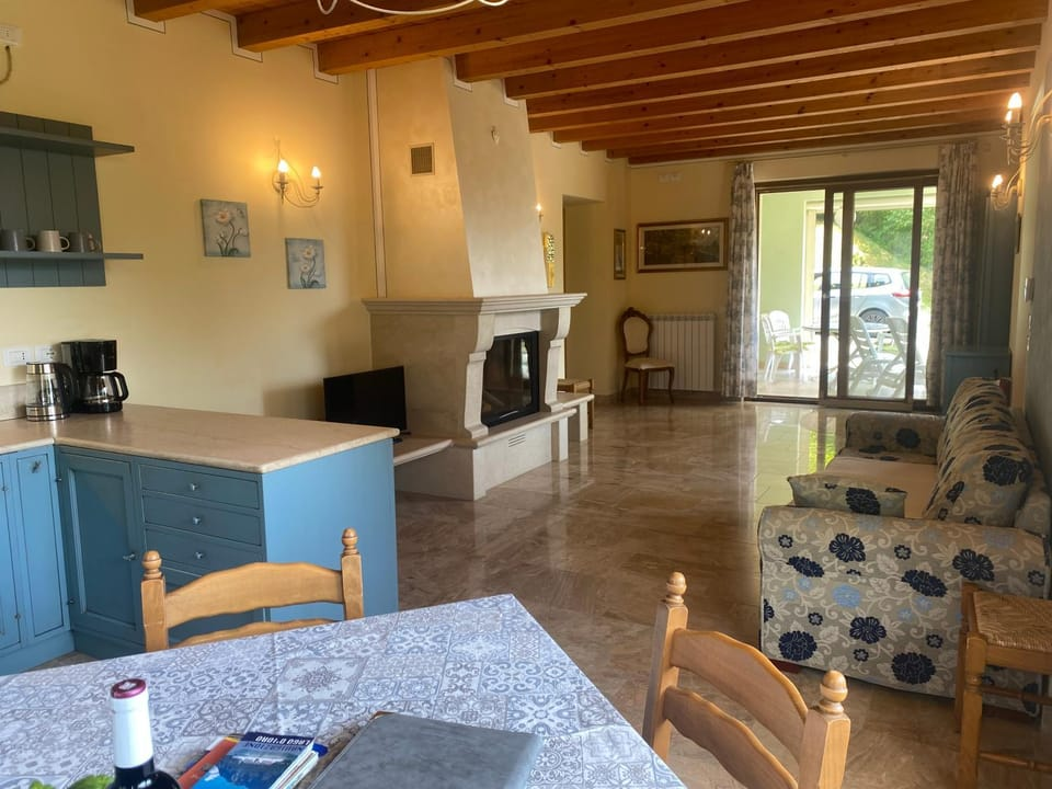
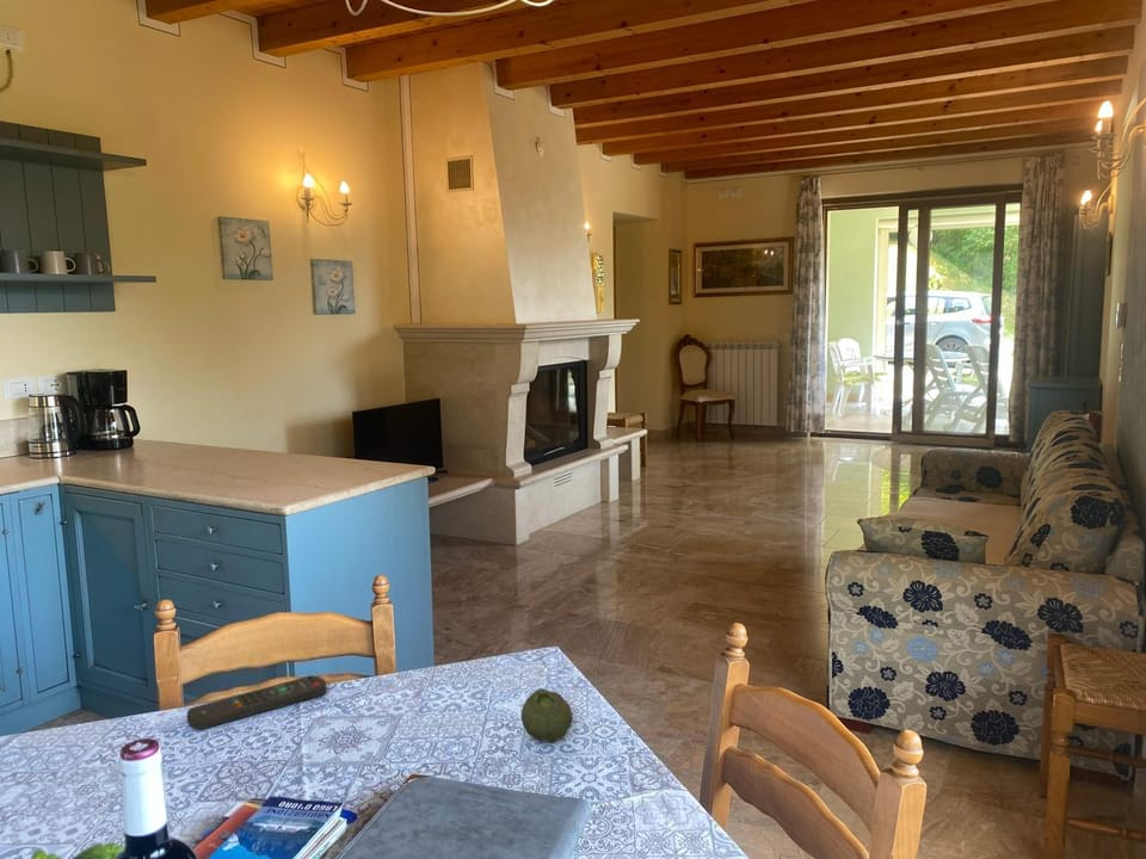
+ fruit (546, 712)
+ remote control (259, 700)
